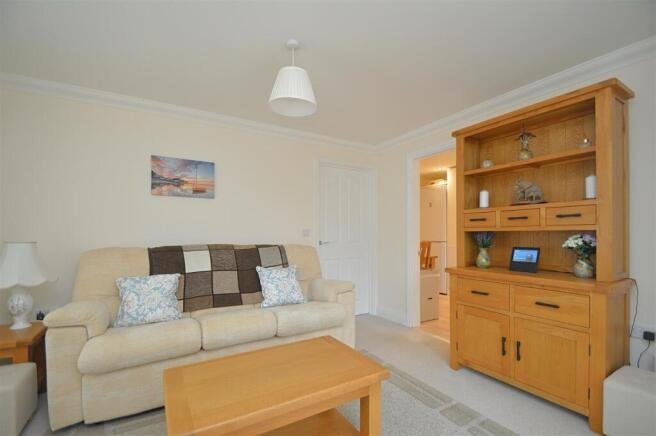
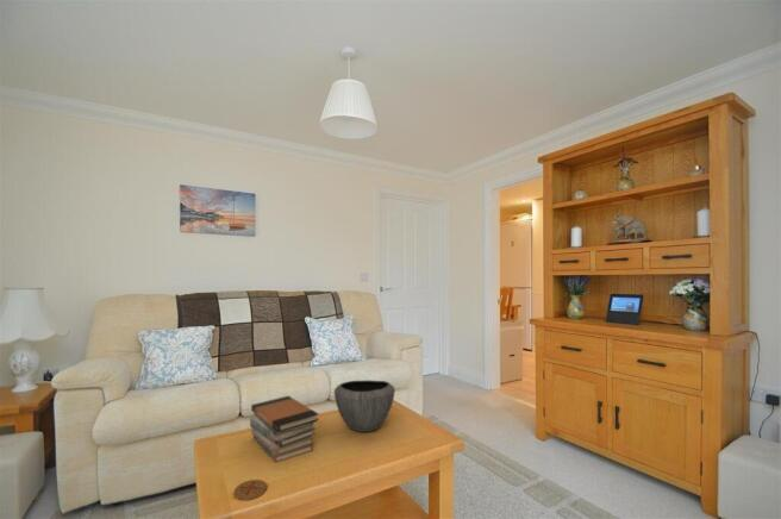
+ coaster (250, 489)
+ bowl (364, 405)
+ book stack (282, 425)
